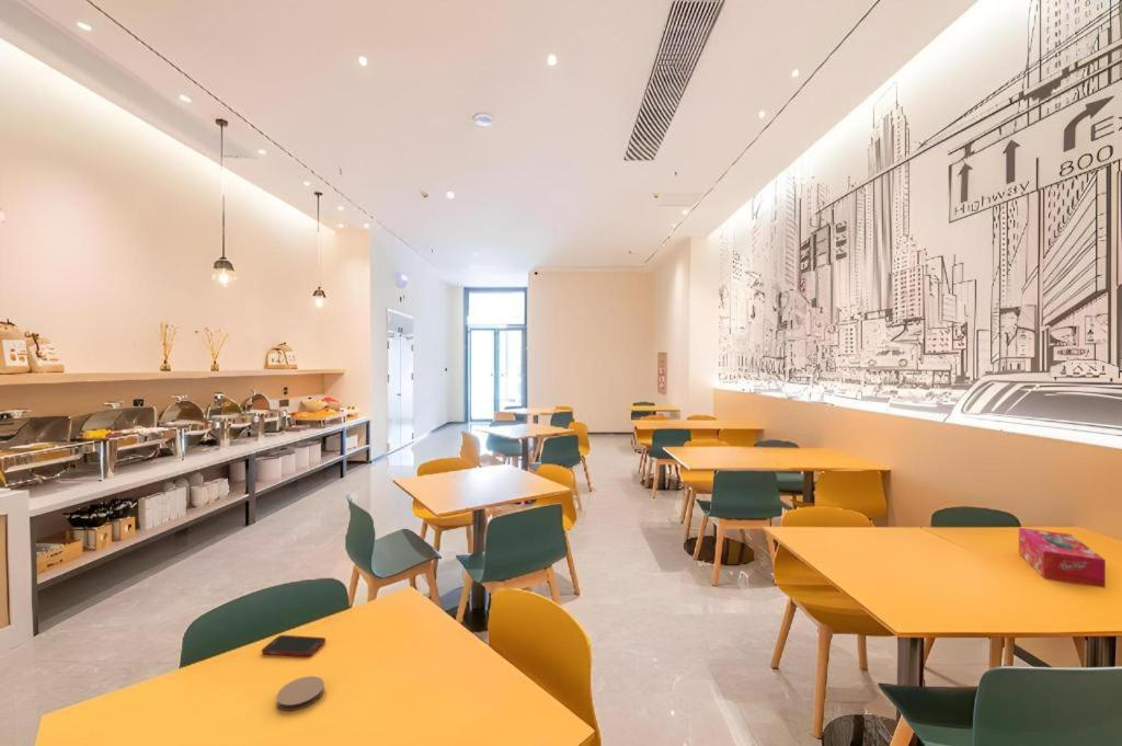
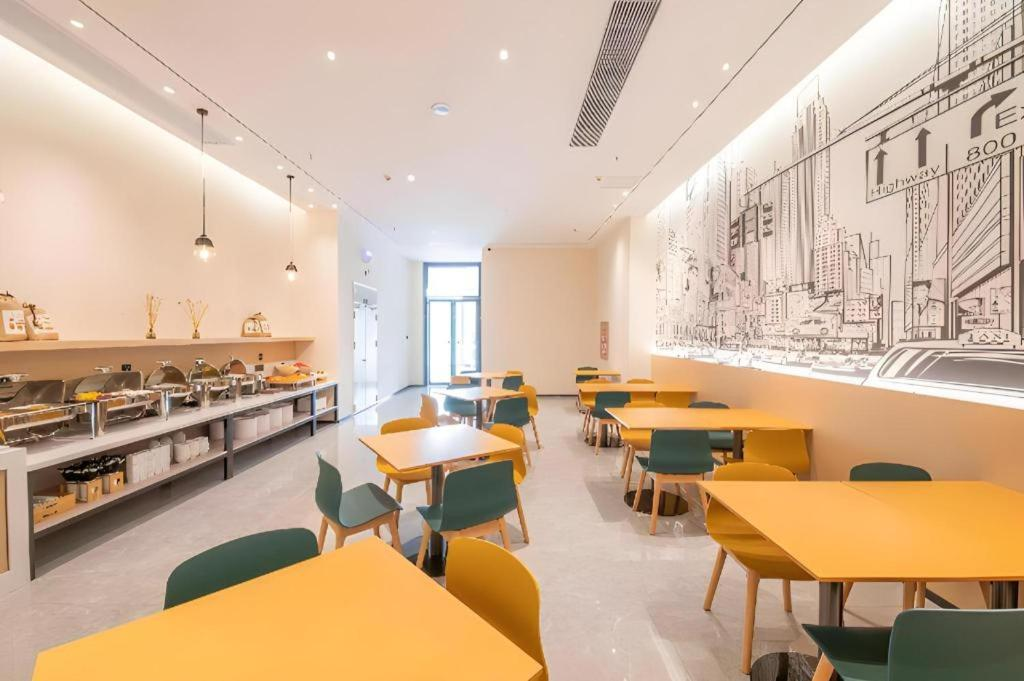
- cell phone (294, 645)
- tissue box (1057, 555)
- coaster (300, 692)
